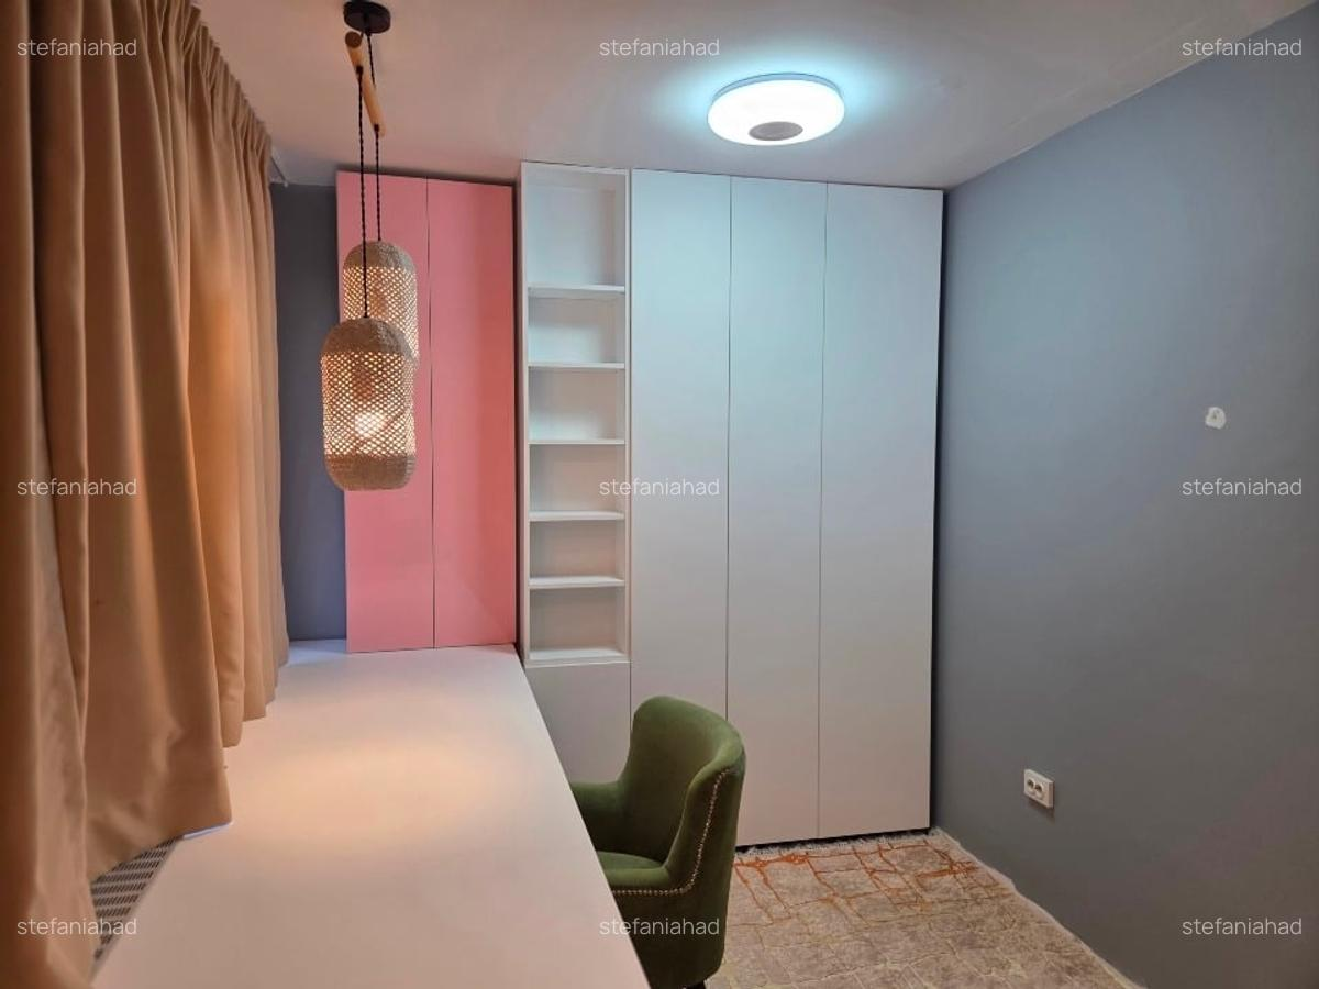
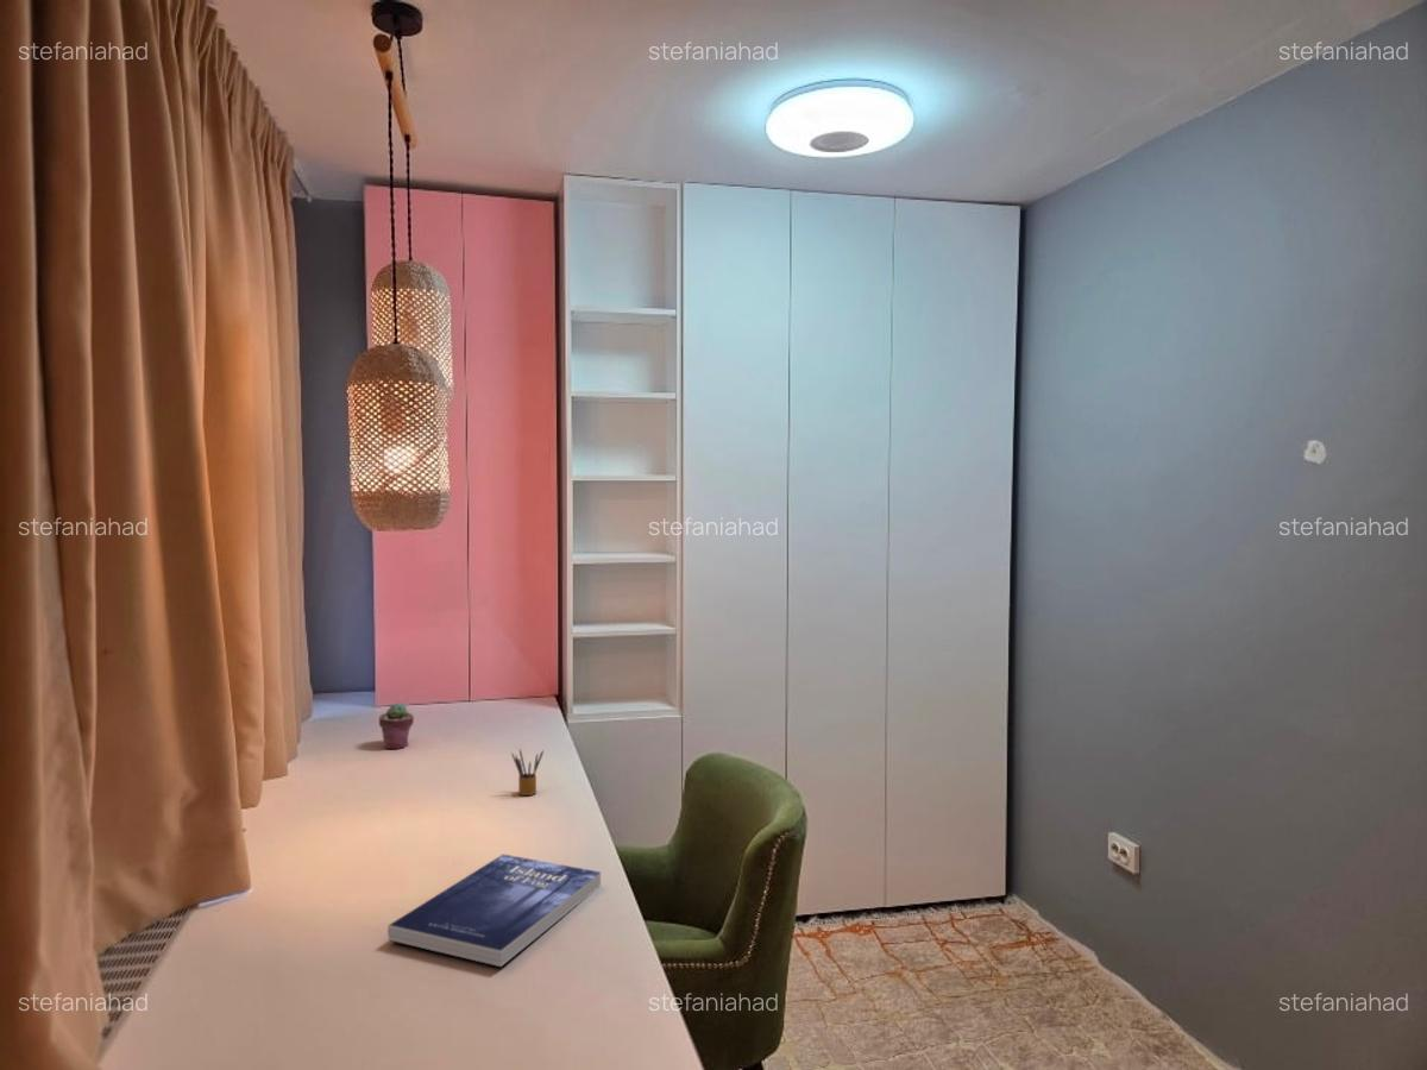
+ book (501, 904)
+ potted succulent (396, 724)
+ pencil box (528, 770)
